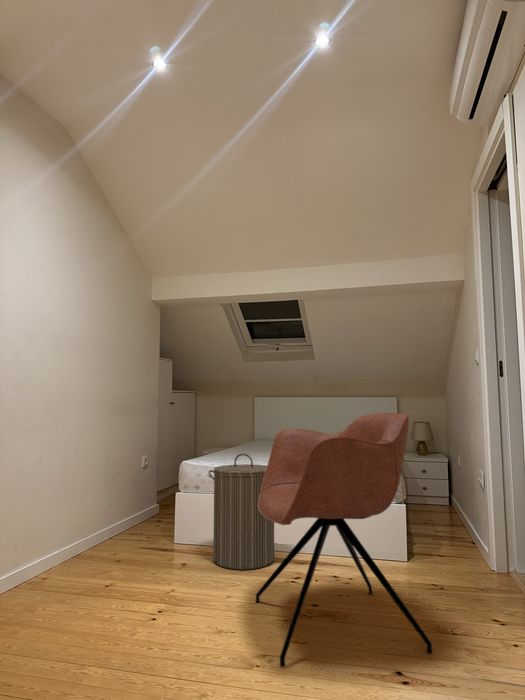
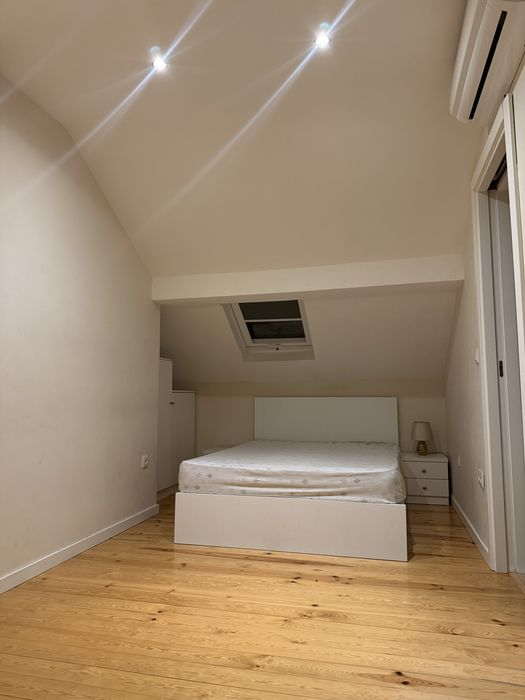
- armchair (332, 515)
- laundry hamper (244, 505)
